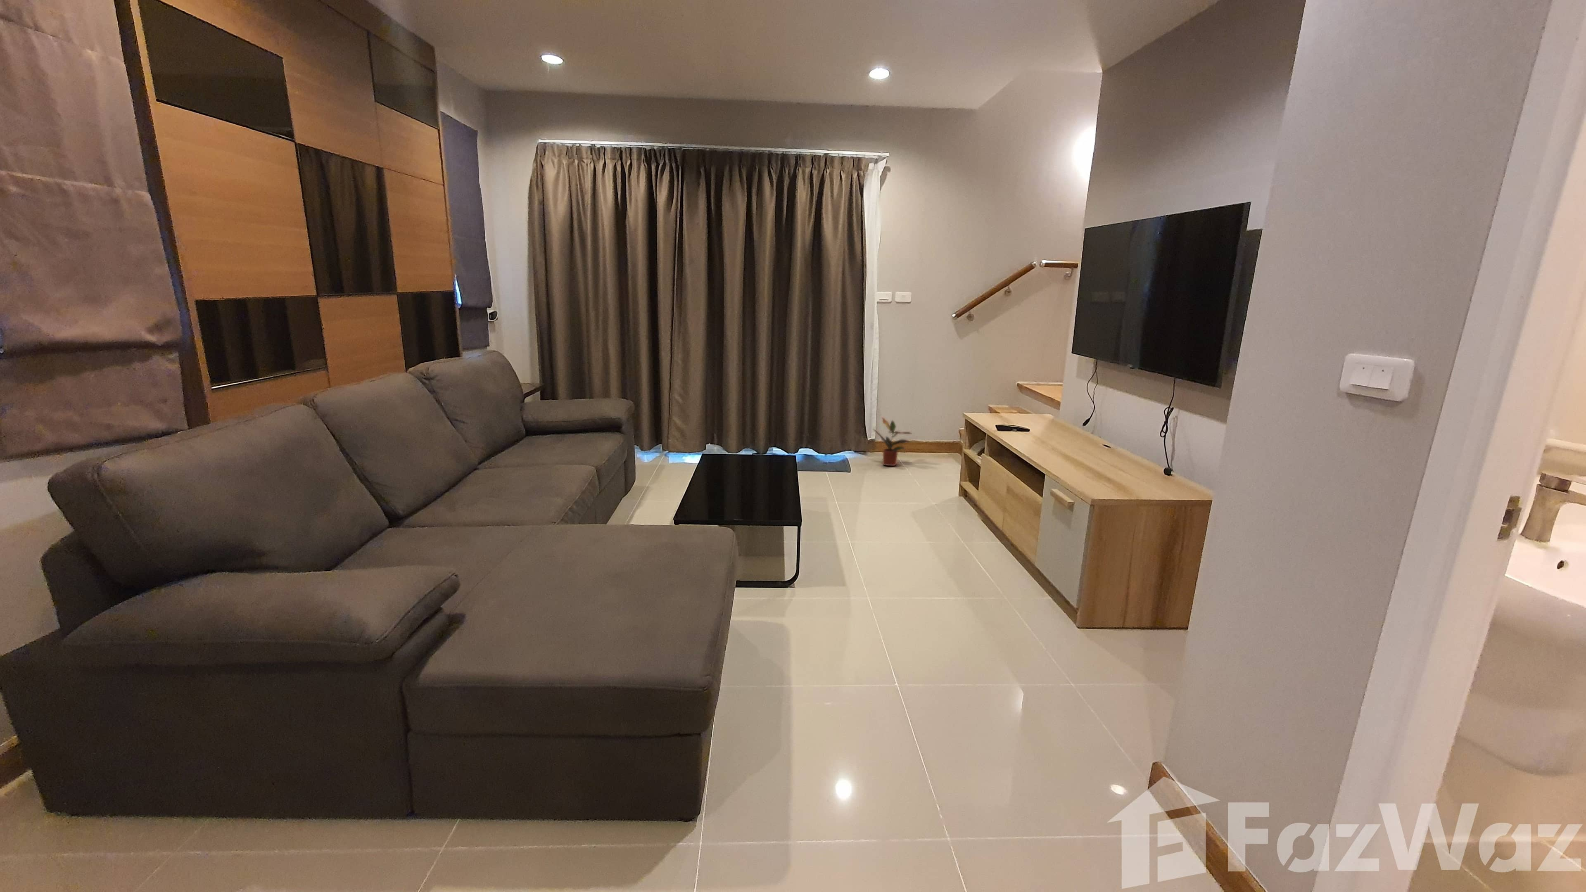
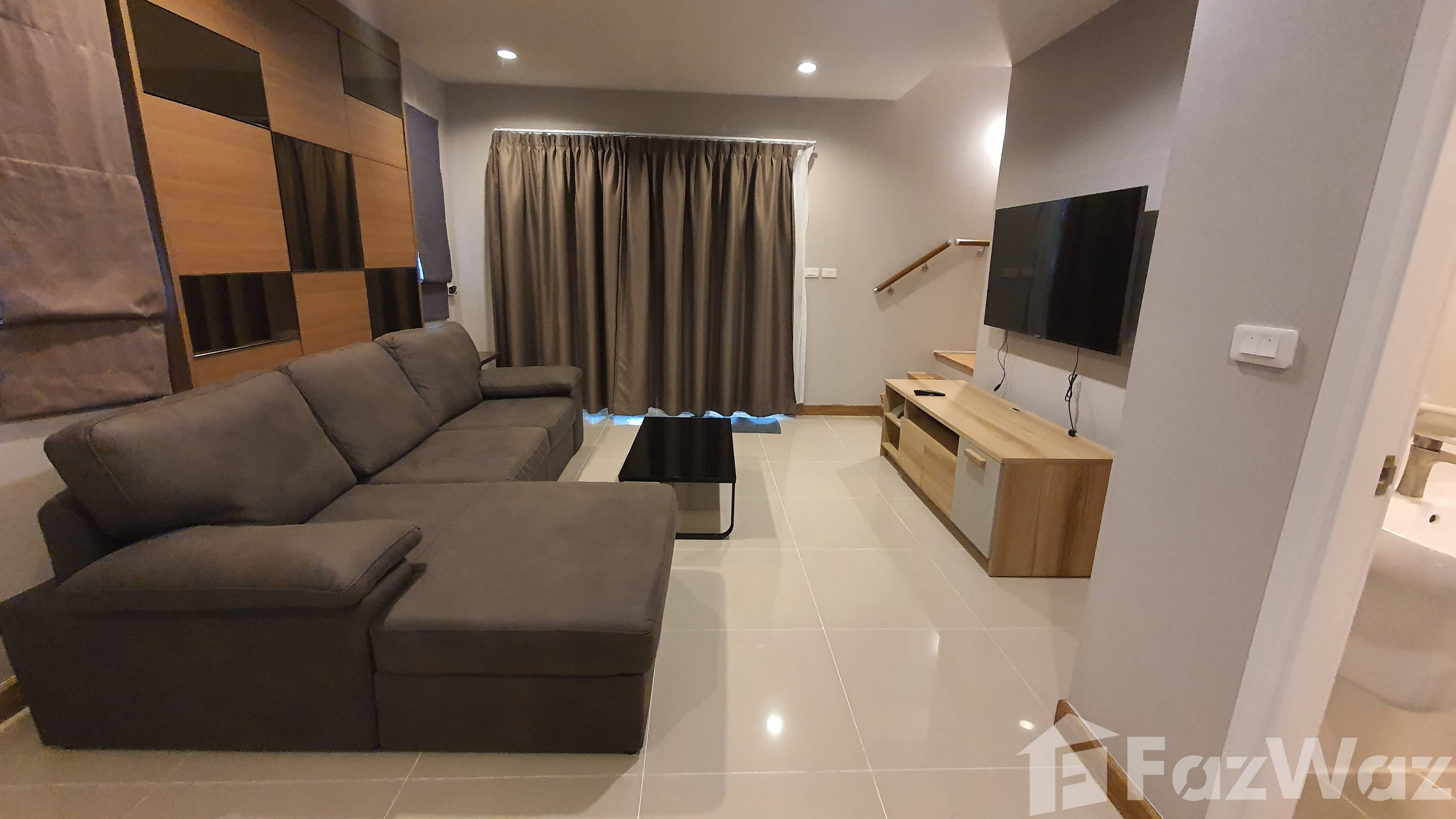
- potted plant (893, 442)
